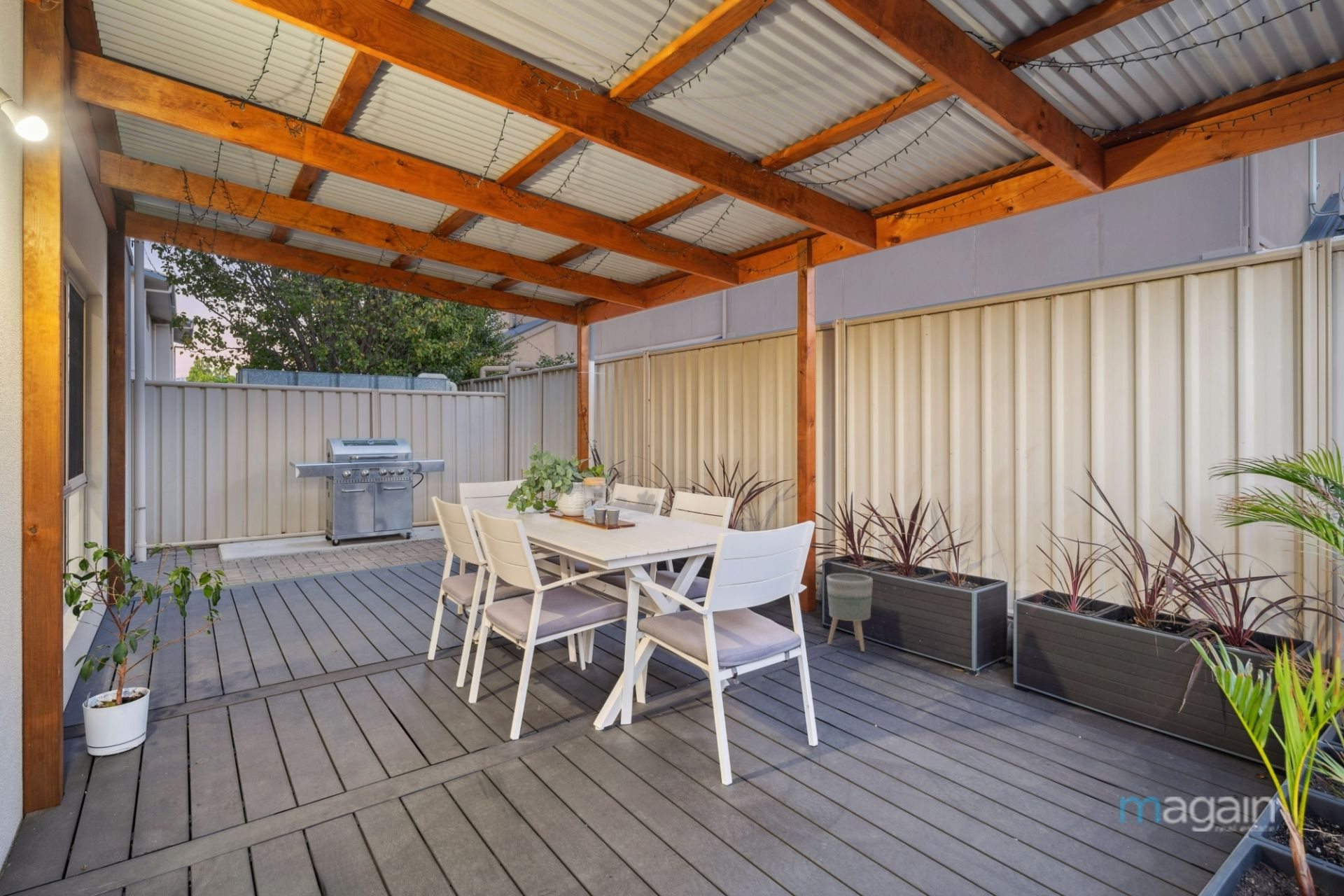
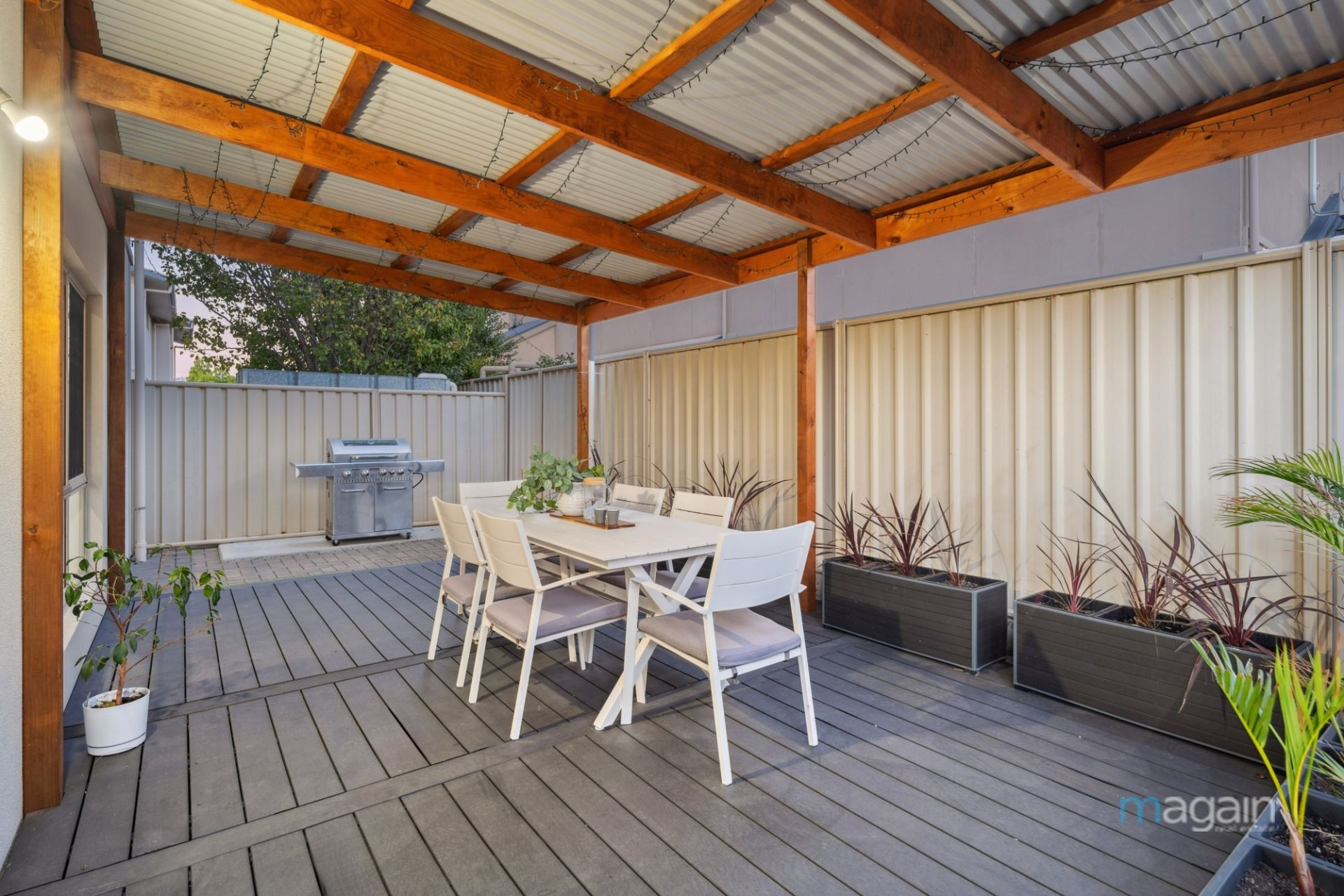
- planter (849, 611)
